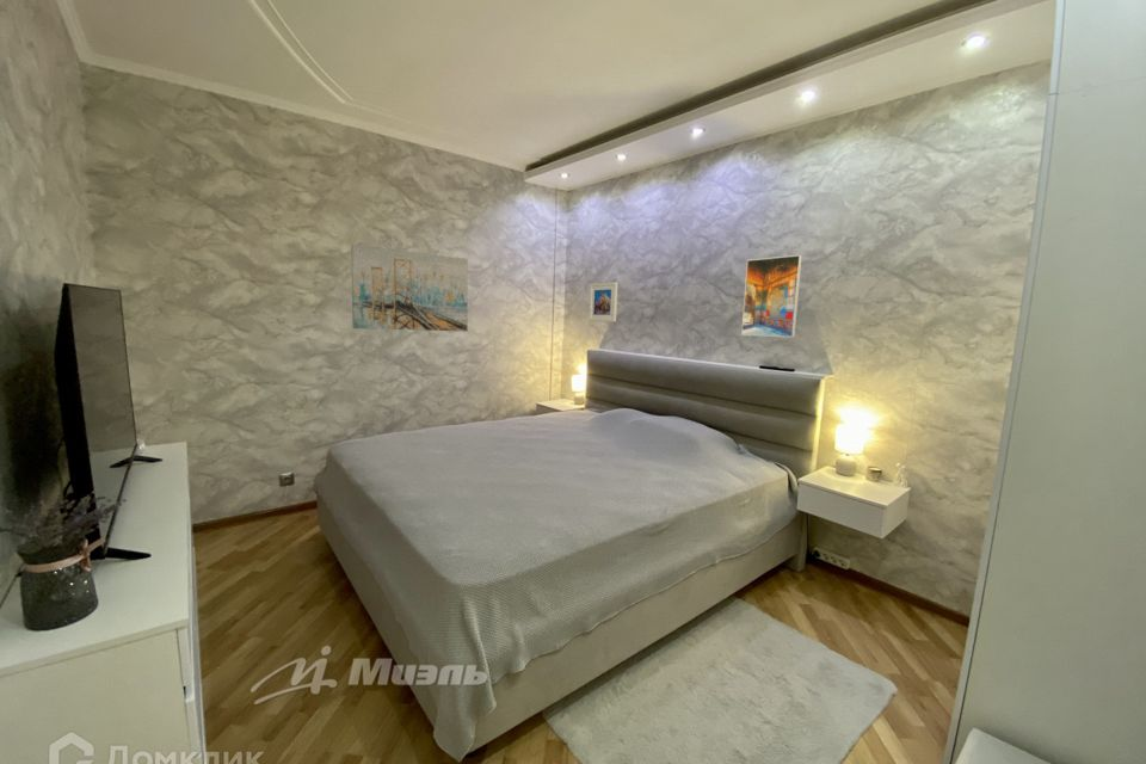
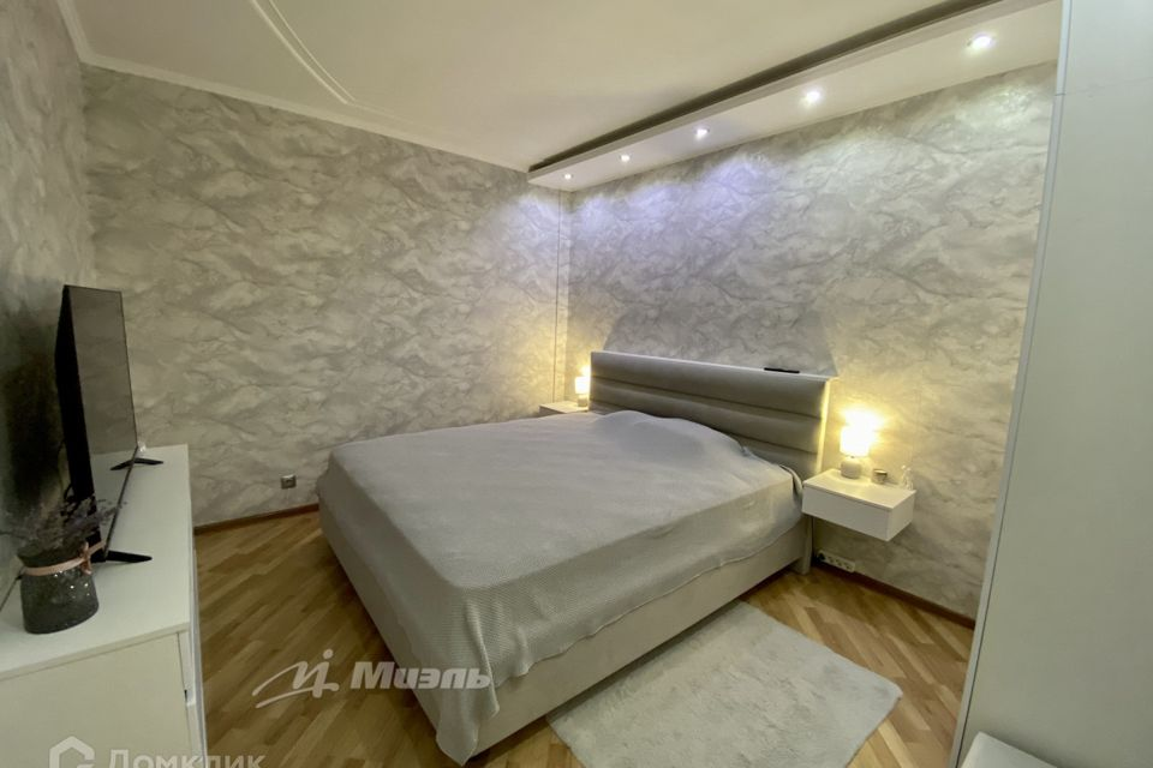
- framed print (602, 302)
- wall art (413, 291)
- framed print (770, 297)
